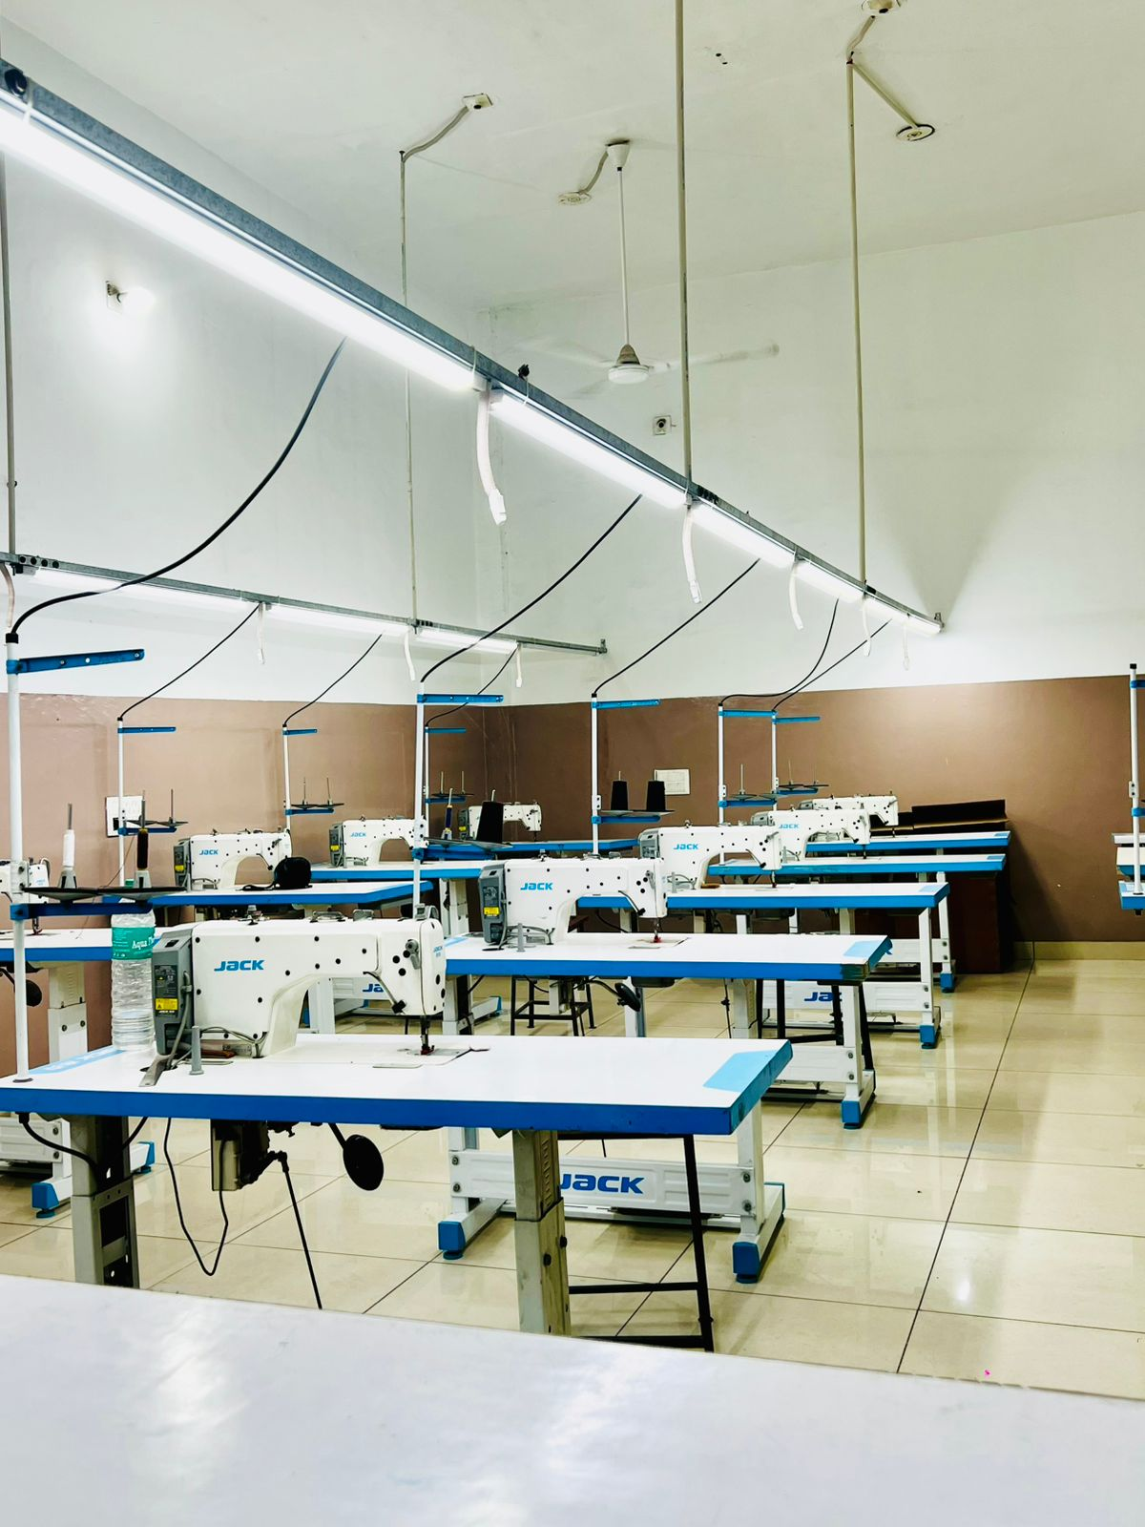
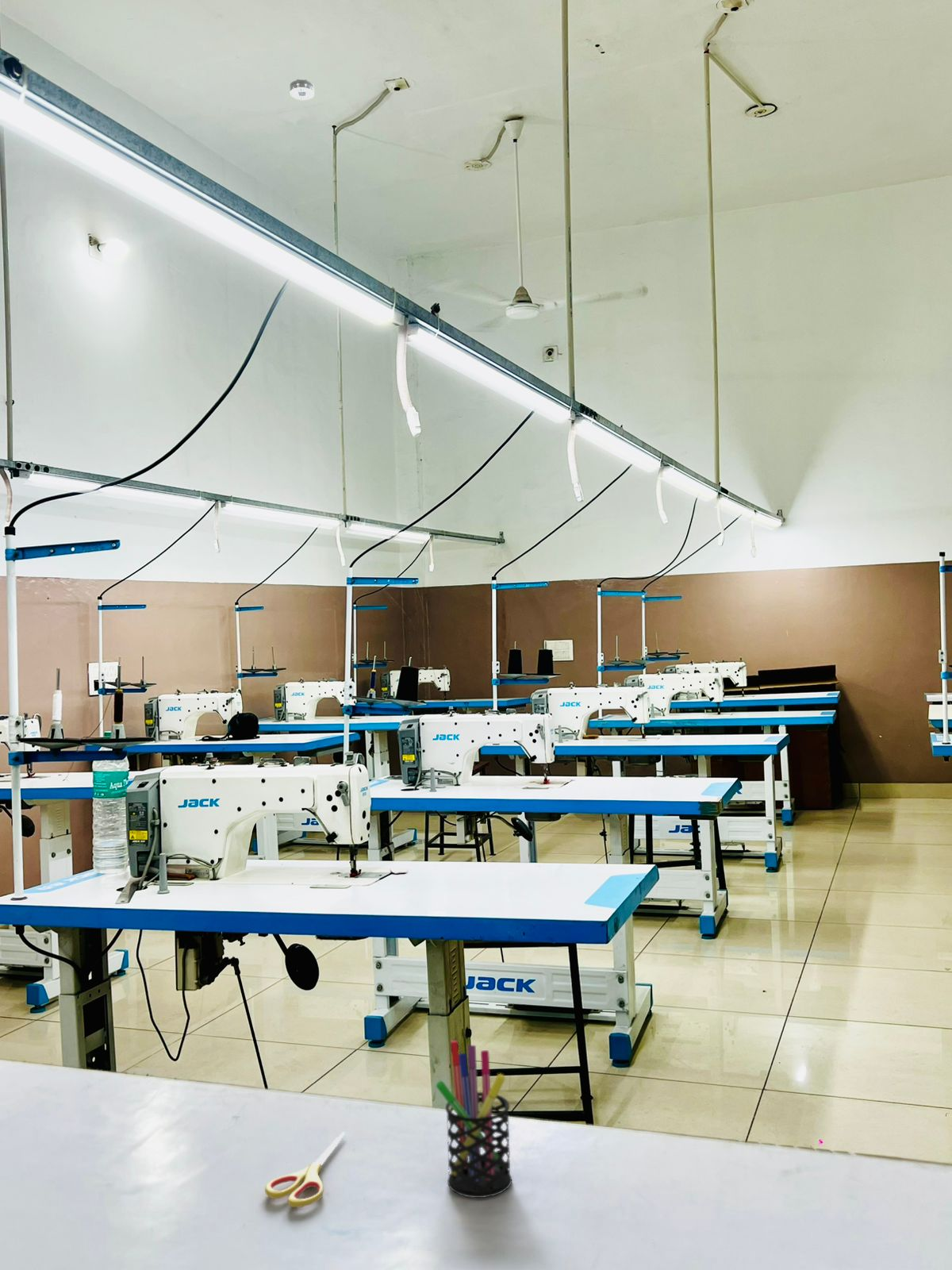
+ smoke detector (301, 89)
+ pen holder (469, 1116)
+ scissors (314, 1165)
